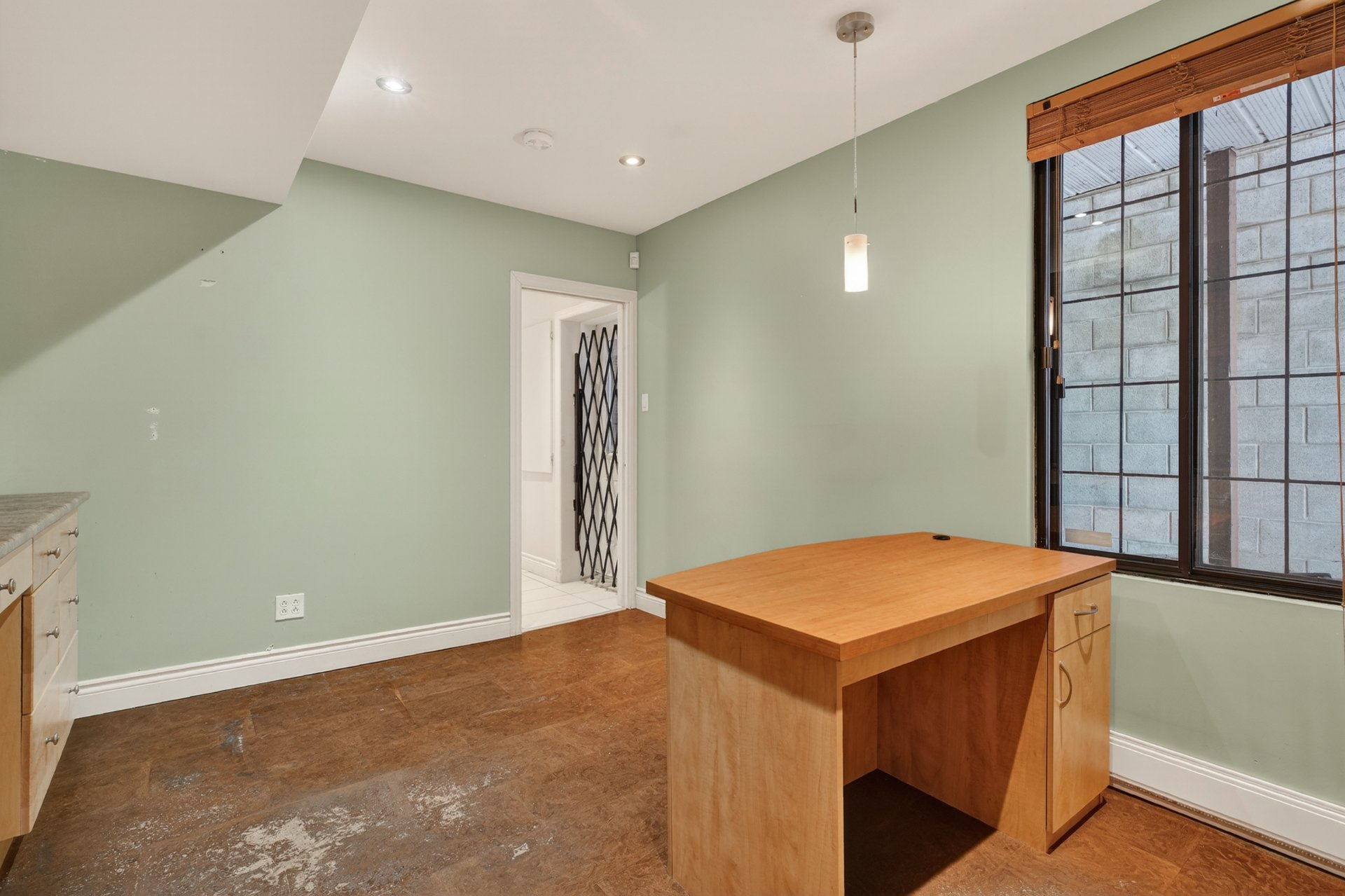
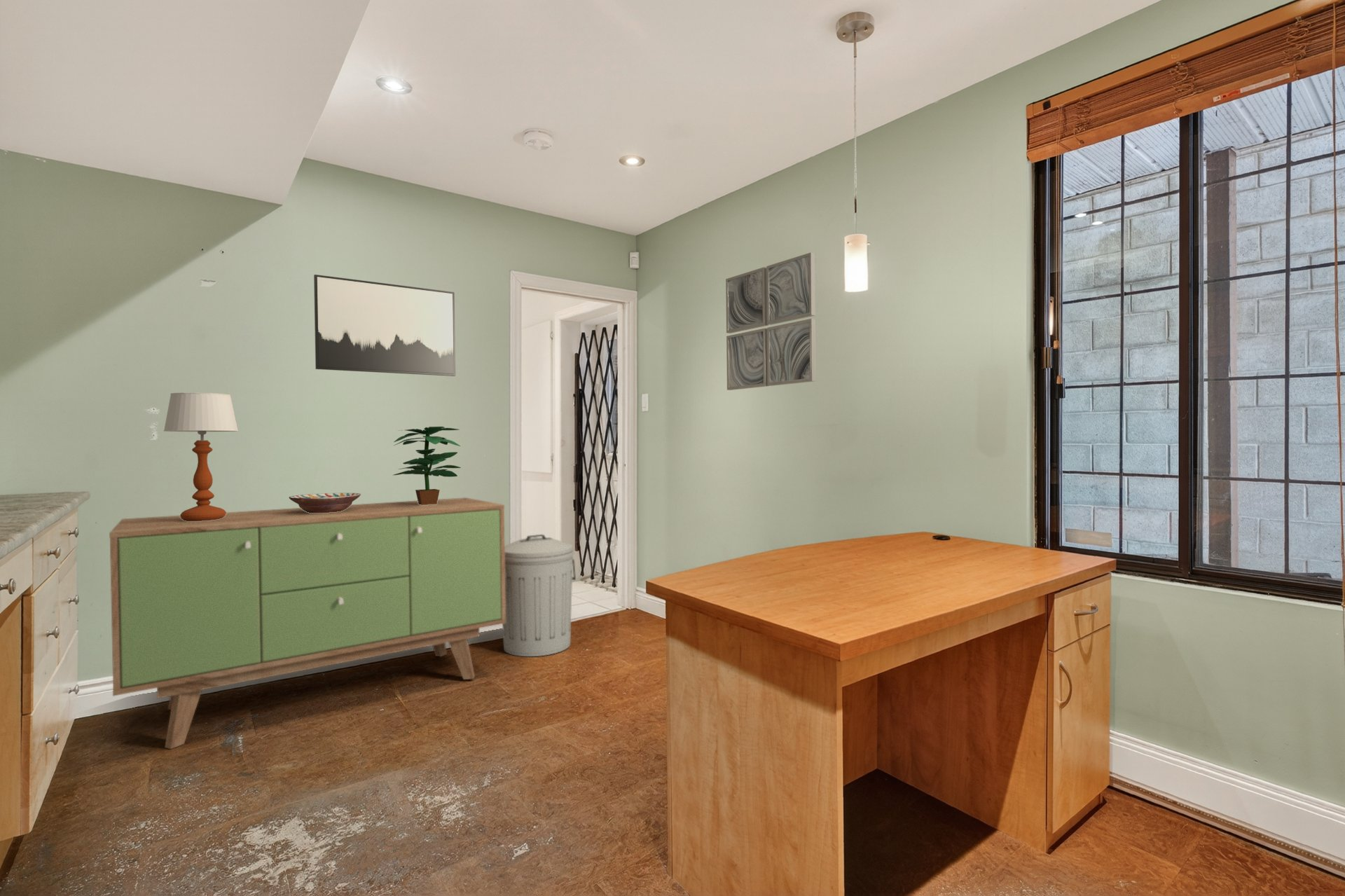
+ table lamp (202, 456)
+ decorative bowl (326, 502)
+ potted plant (427, 465)
+ wall art (389, 328)
+ trash can (537, 591)
+ wall art (768, 325)
+ sideboard (329, 602)
